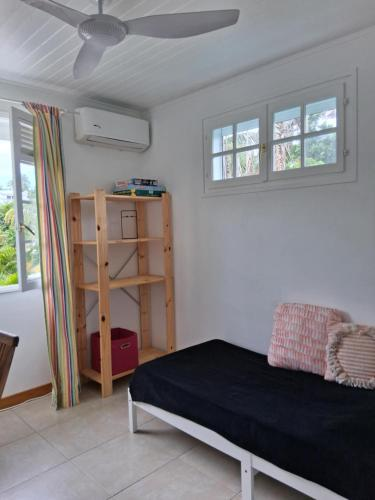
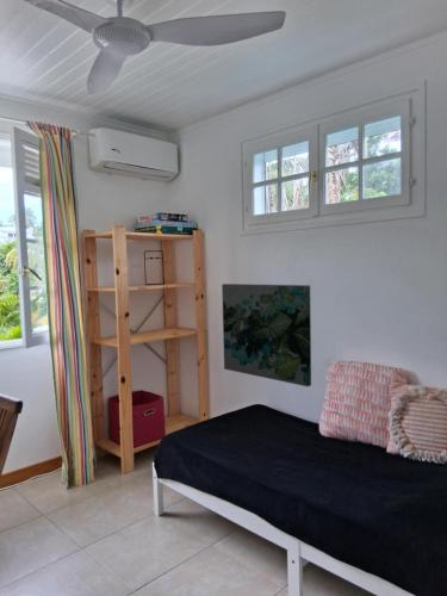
+ wall art (263, 330)
